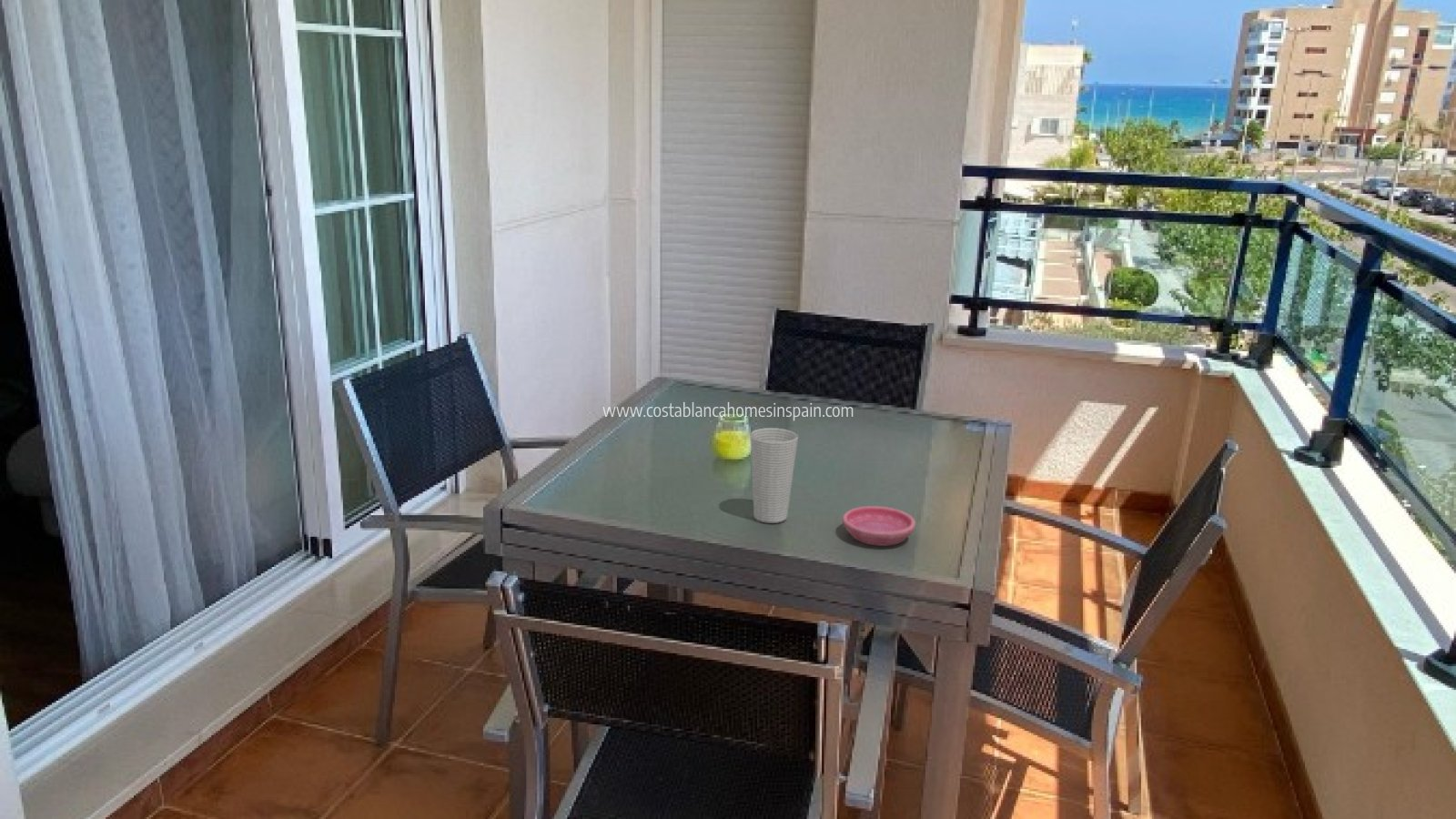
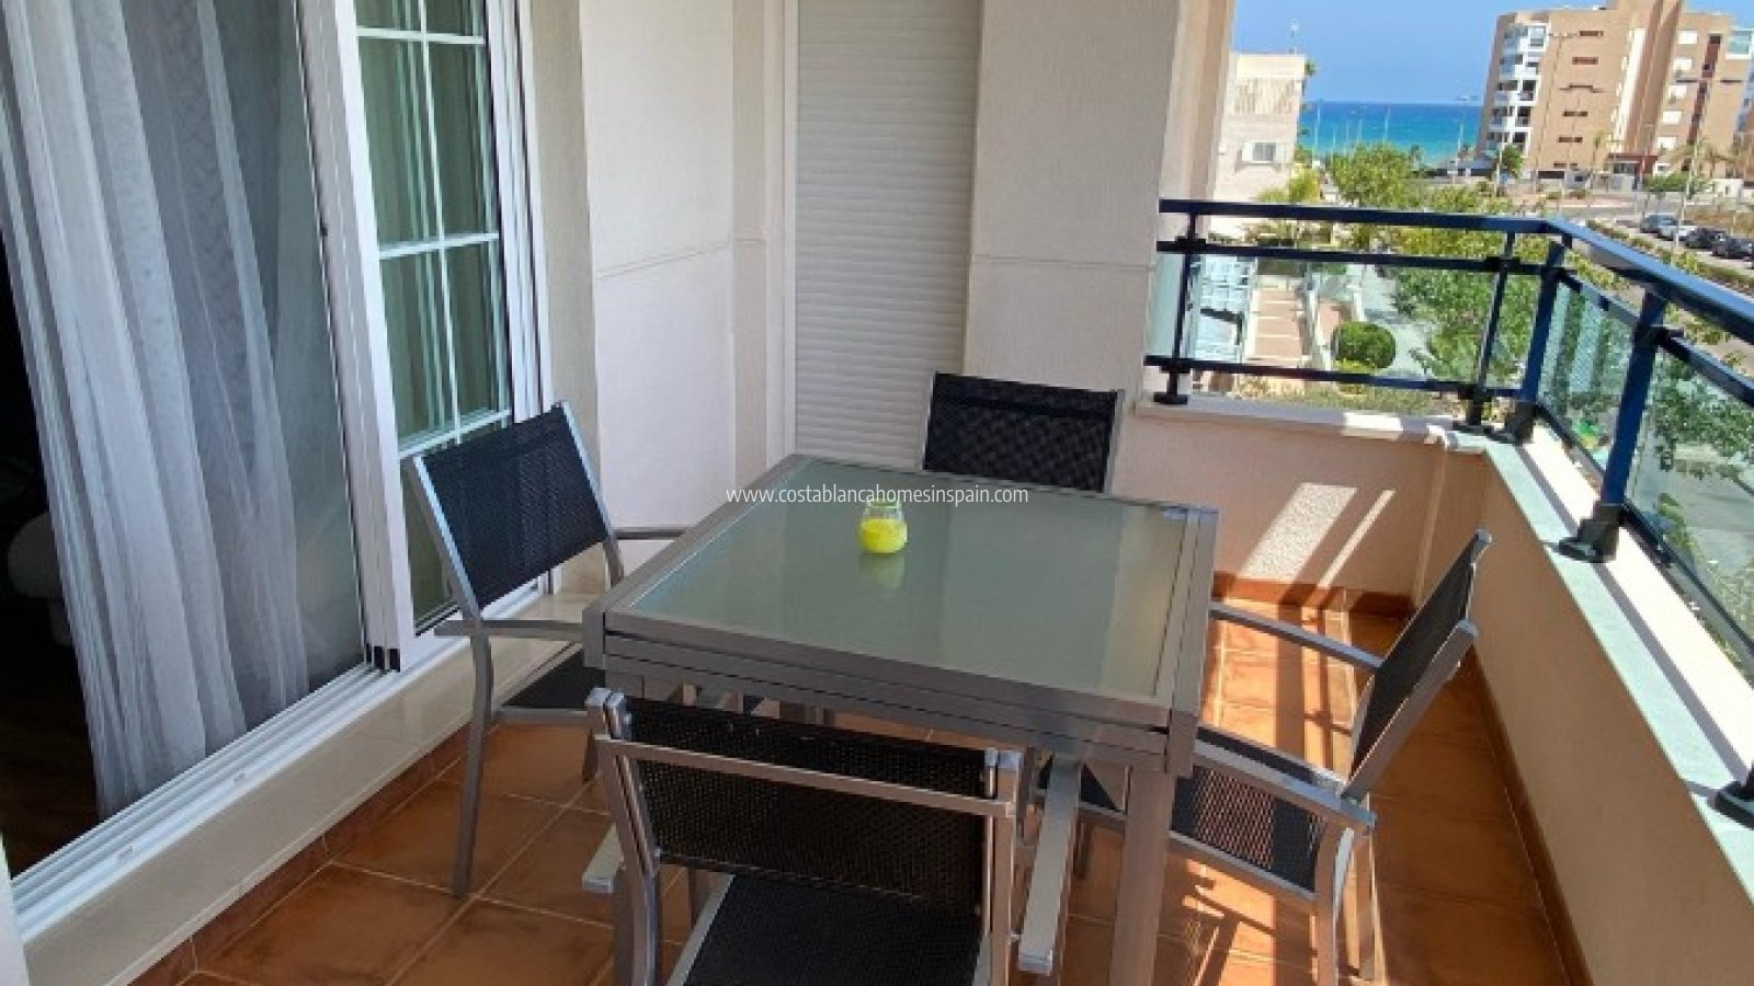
- saucer (878, 527)
- cup (772, 476)
